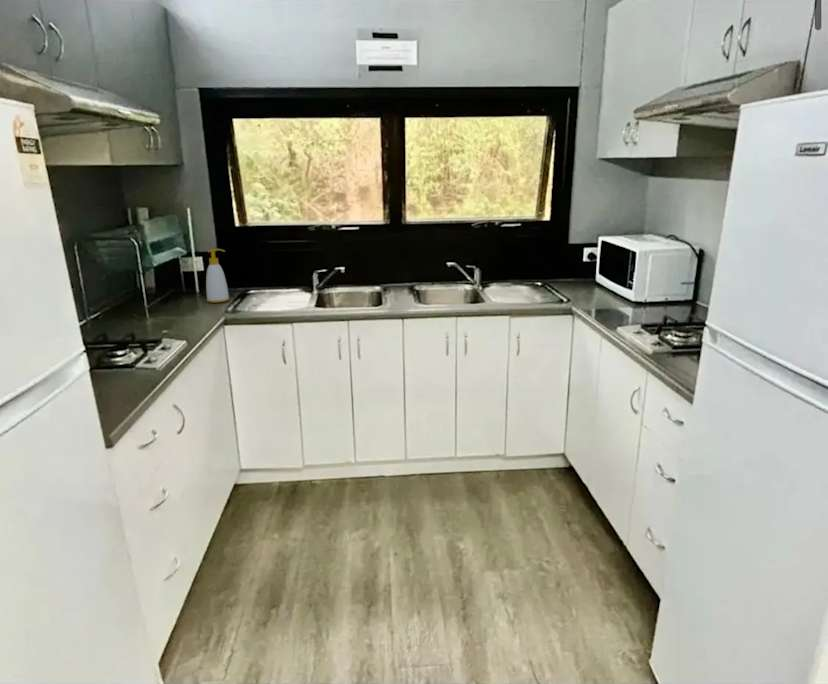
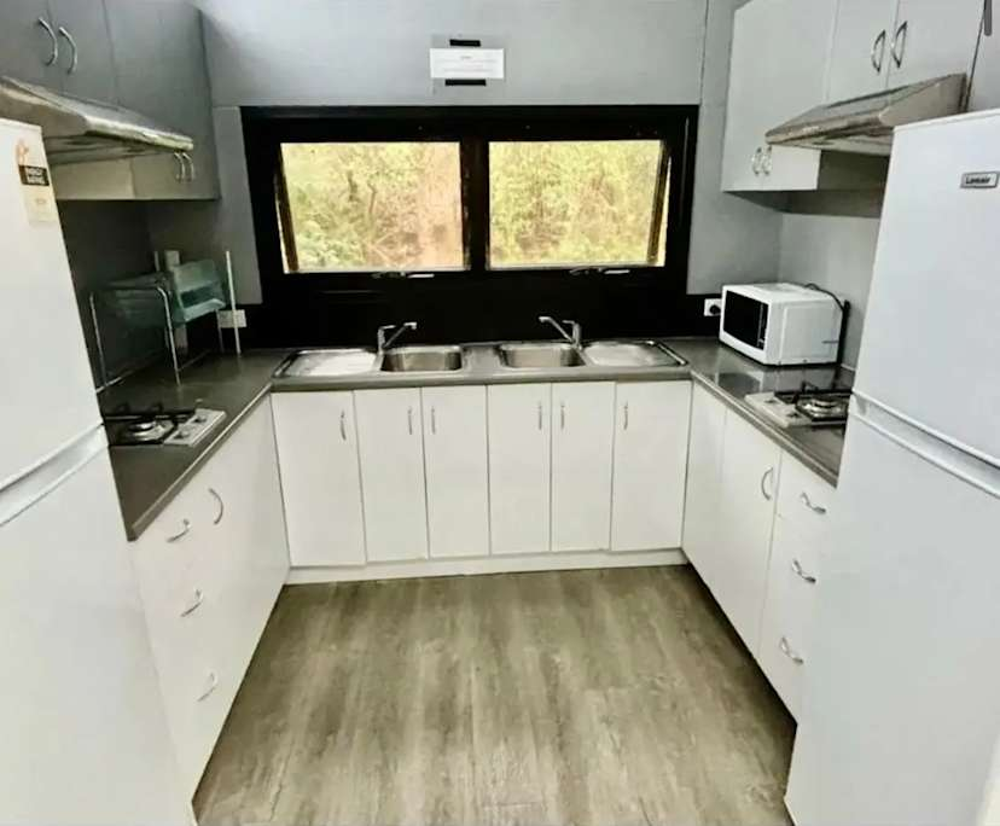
- soap bottle (215, 275)
